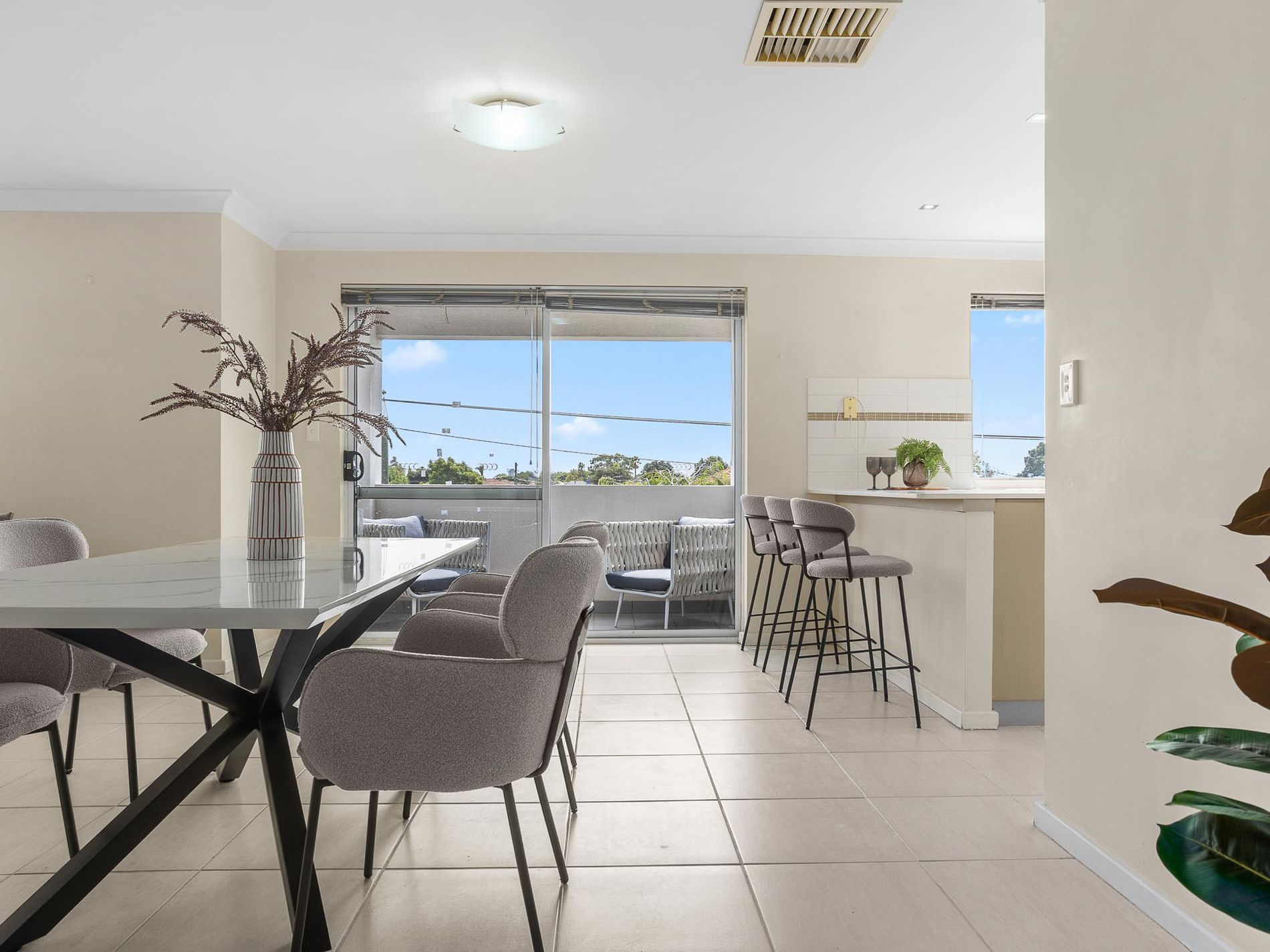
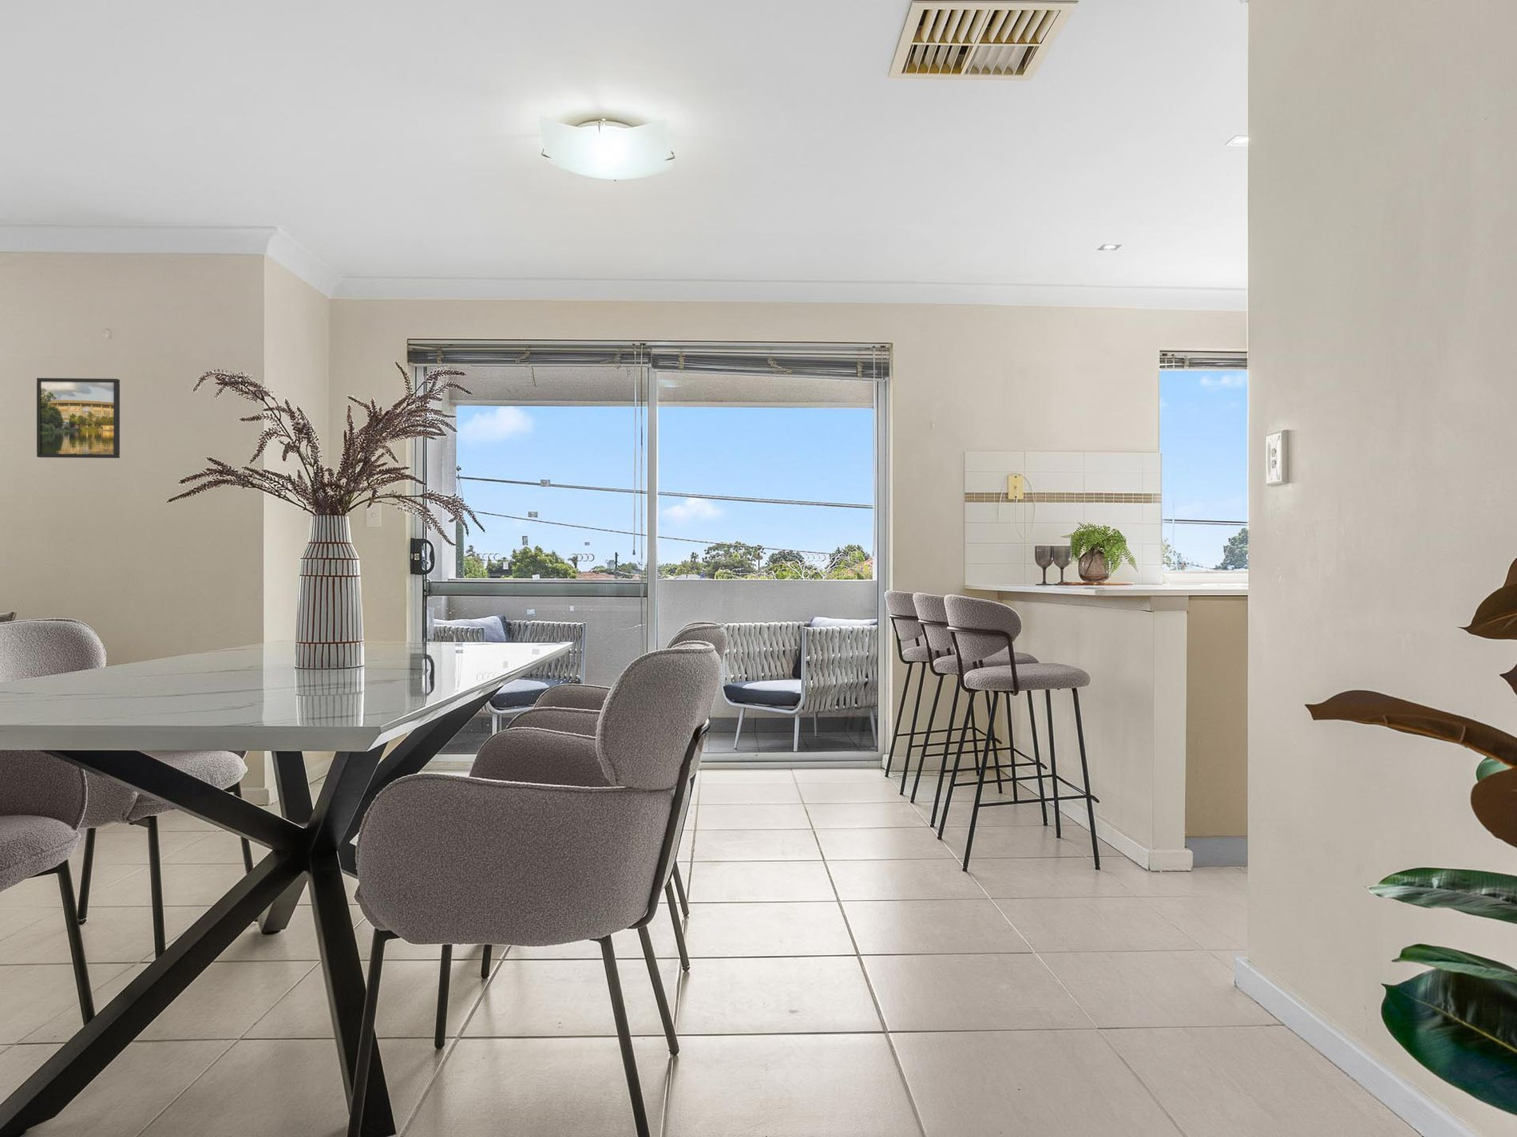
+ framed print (79, 418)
